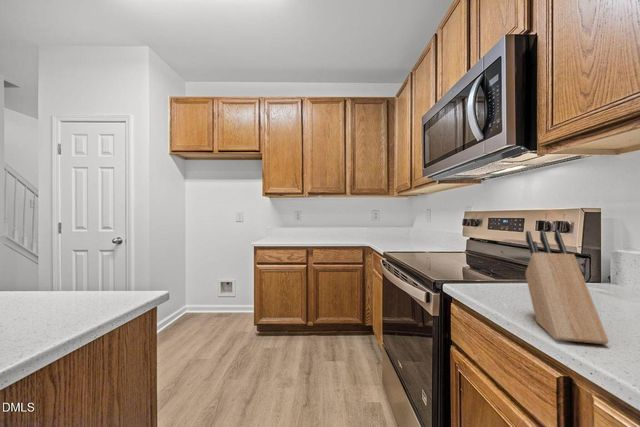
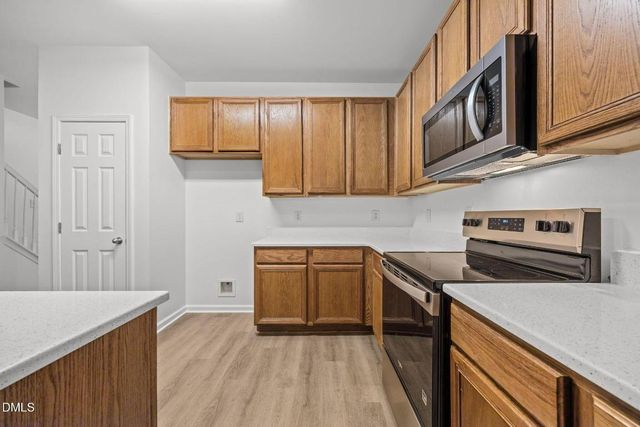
- knife block (557, 277)
